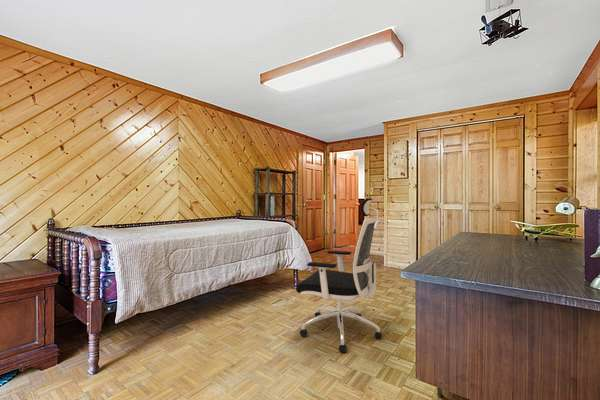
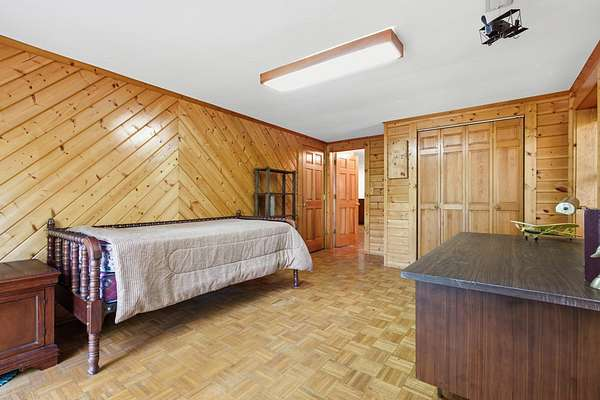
- office chair (342, 265)
